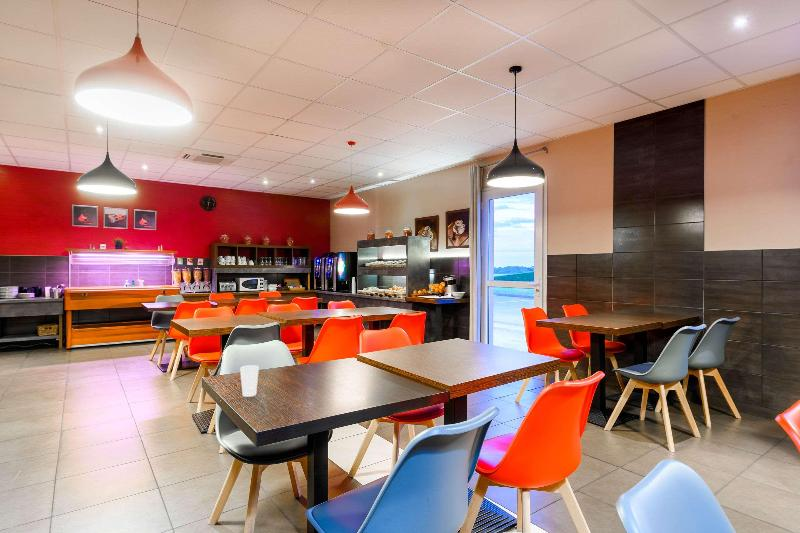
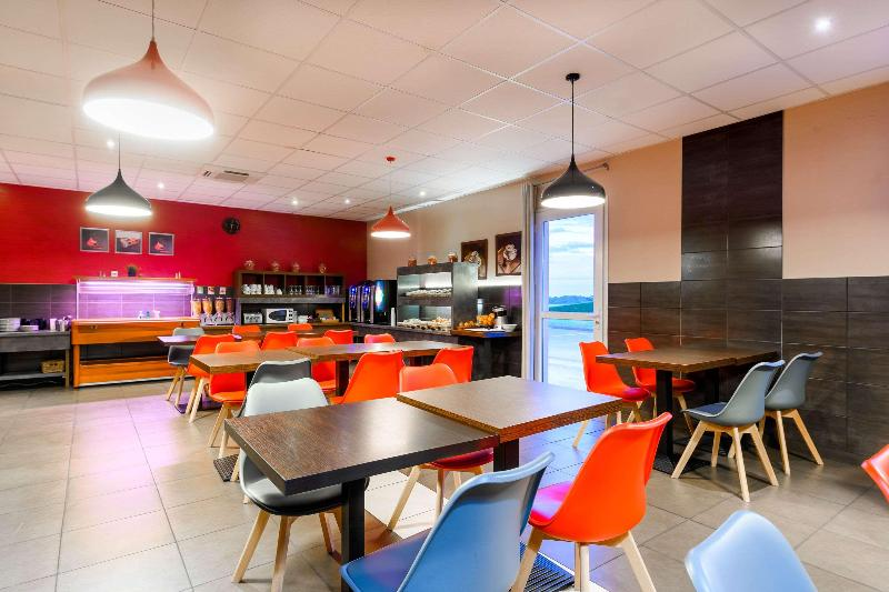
- cup (249, 380)
